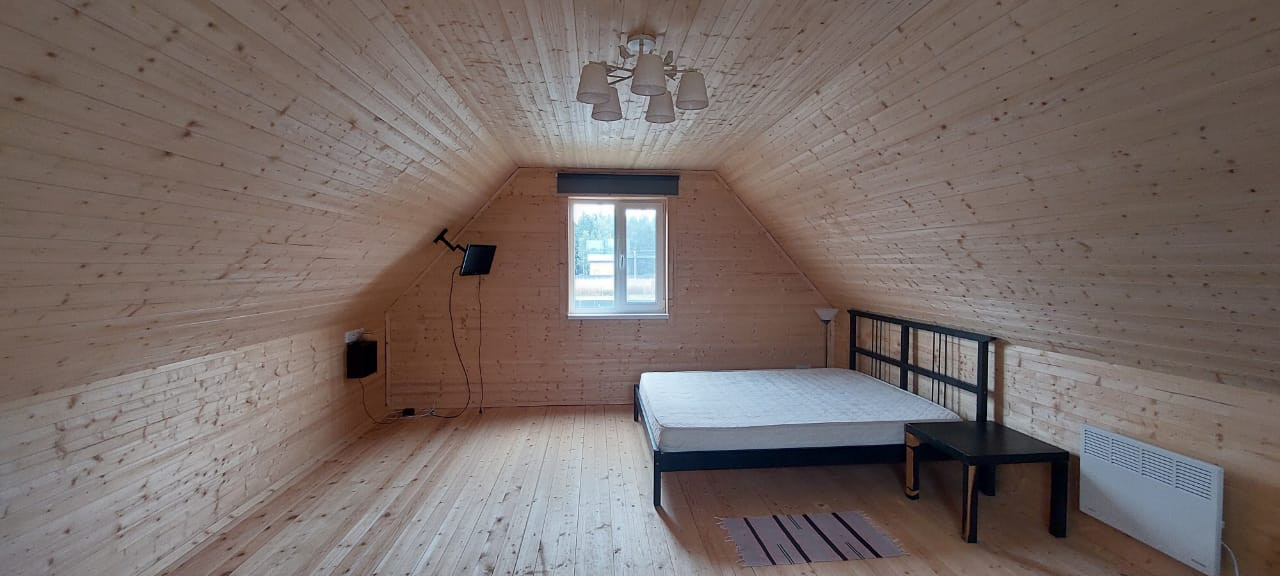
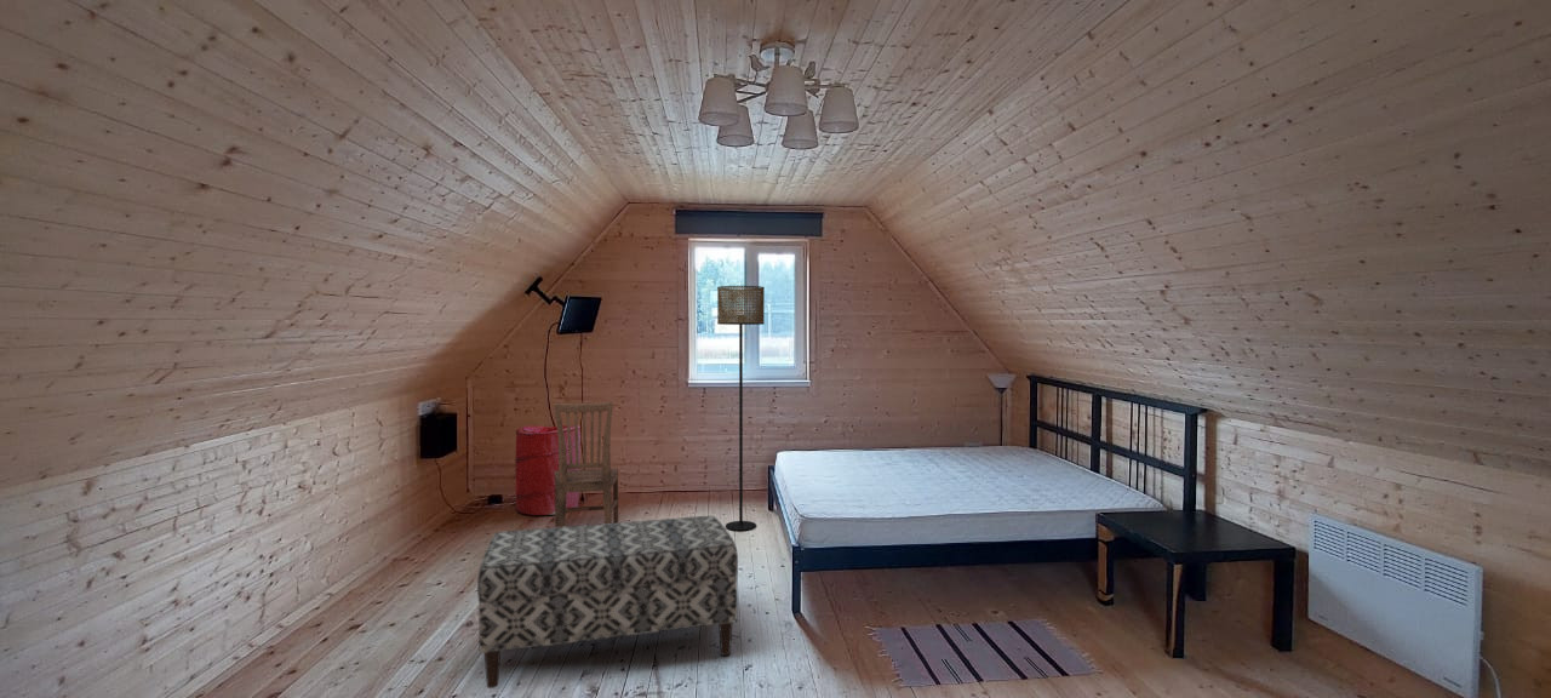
+ laundry hamper (548, 465)
+ floor lamp (740, 406)
+ bench (612, 593)
+ chair (585, 470)
